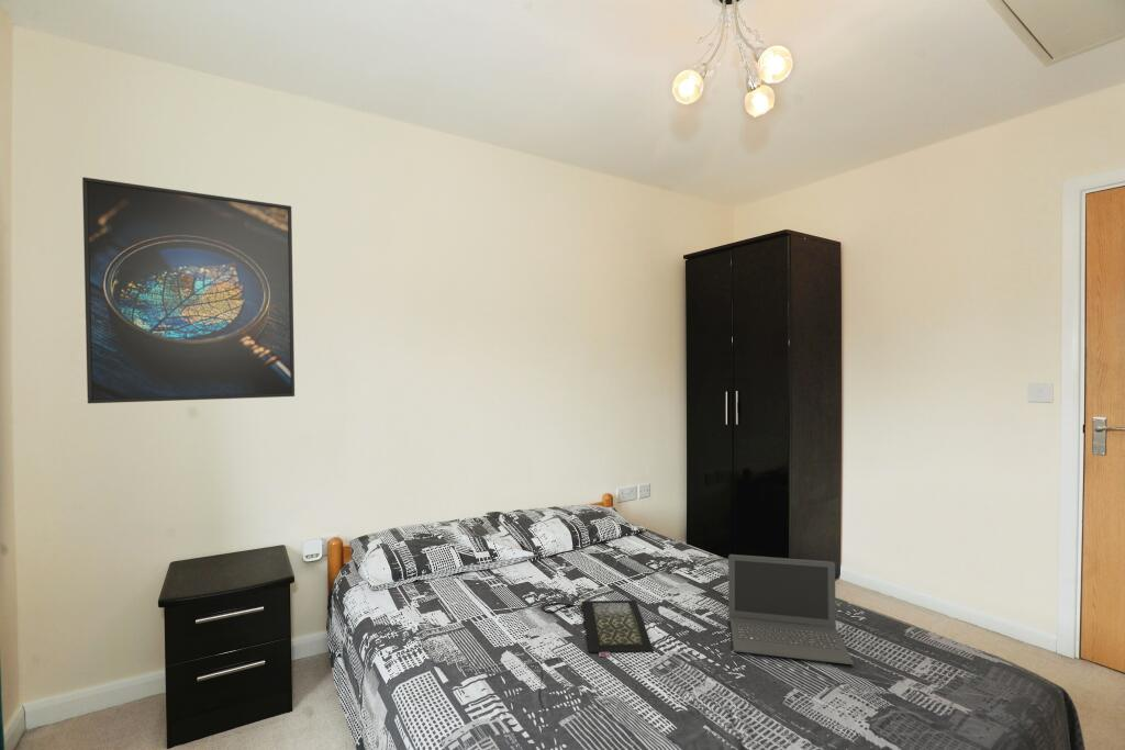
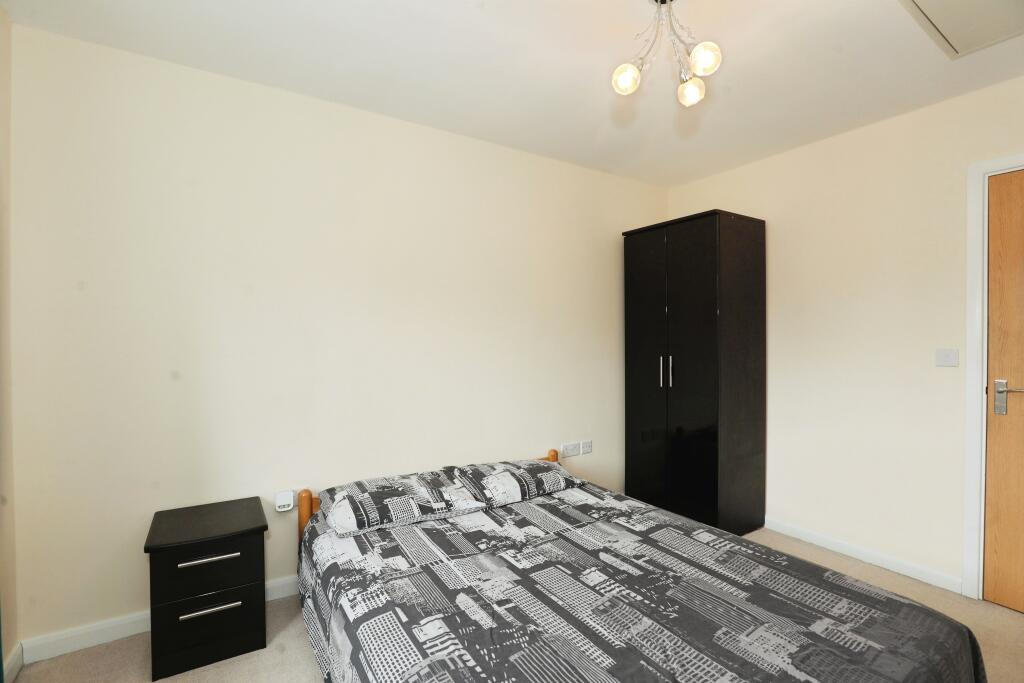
- clutch bag (611, 620)
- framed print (198, 296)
- laptop computer (786, 605)
